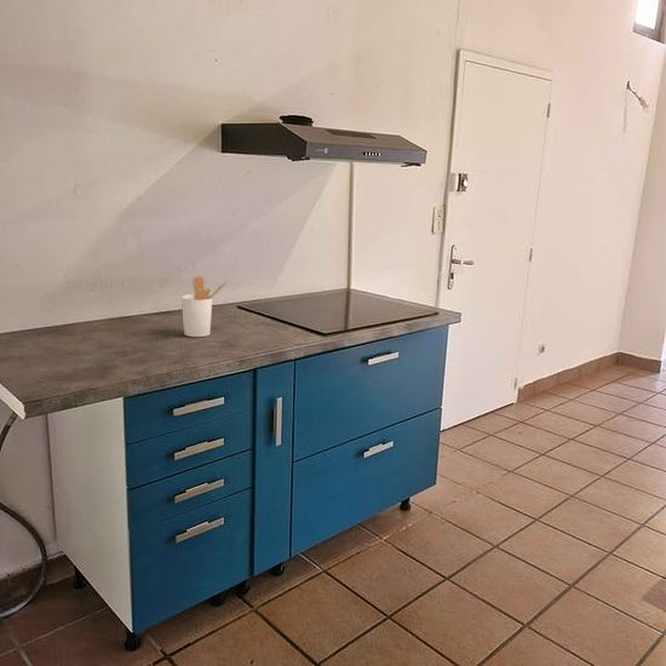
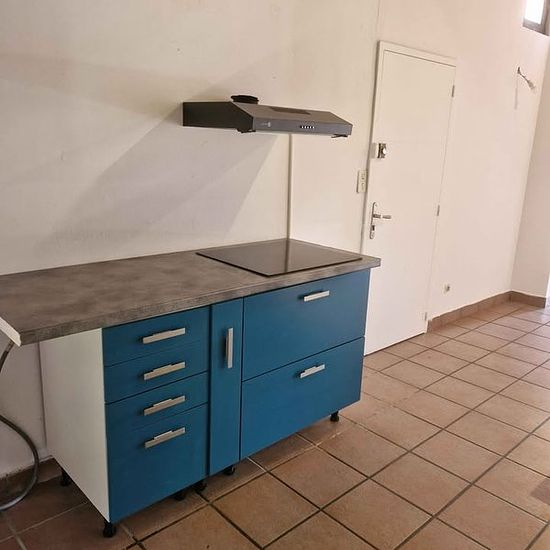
- utensil holder (205, 306)
